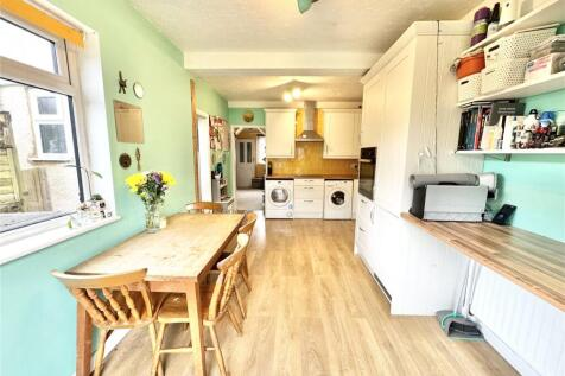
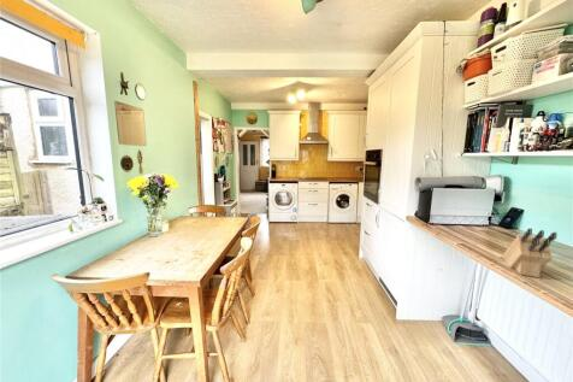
+ knife block (527, 247)
